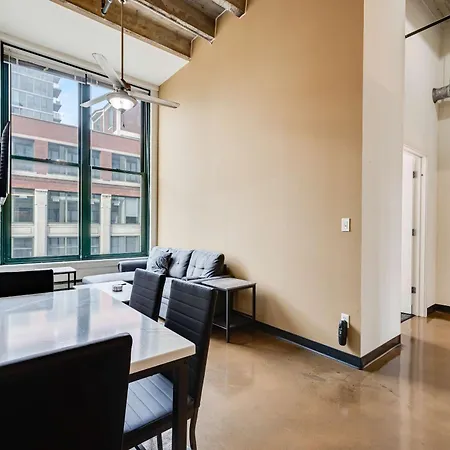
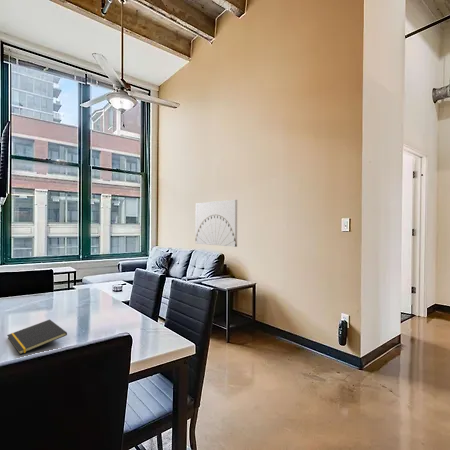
+ notepad (36, 335)
+ wall art (214, 223)
